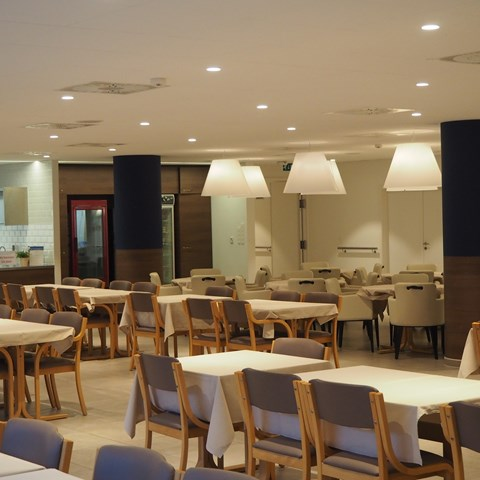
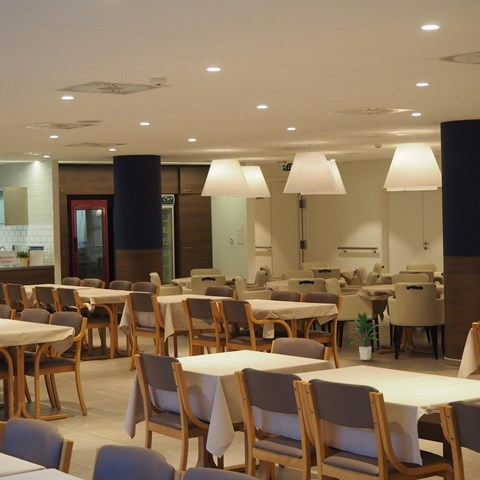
+ indoor plant (363, 335)
